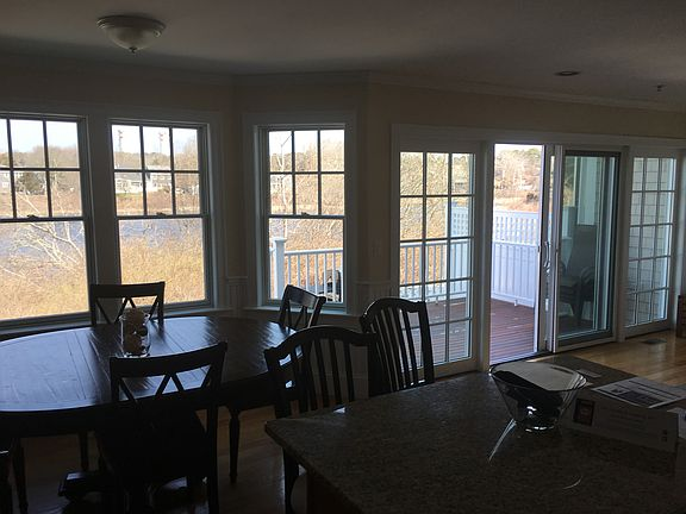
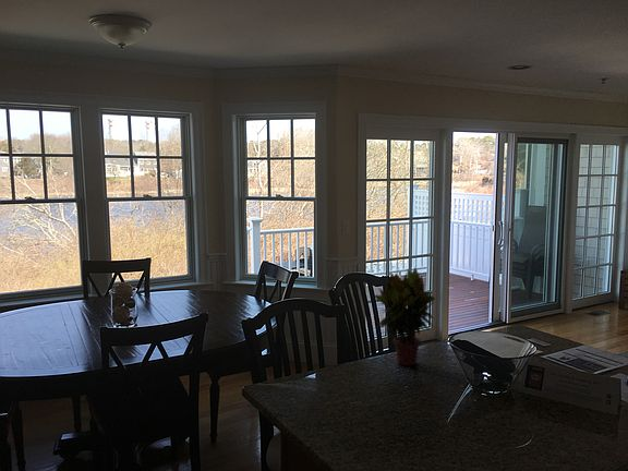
+ potted plant (408, 314)
